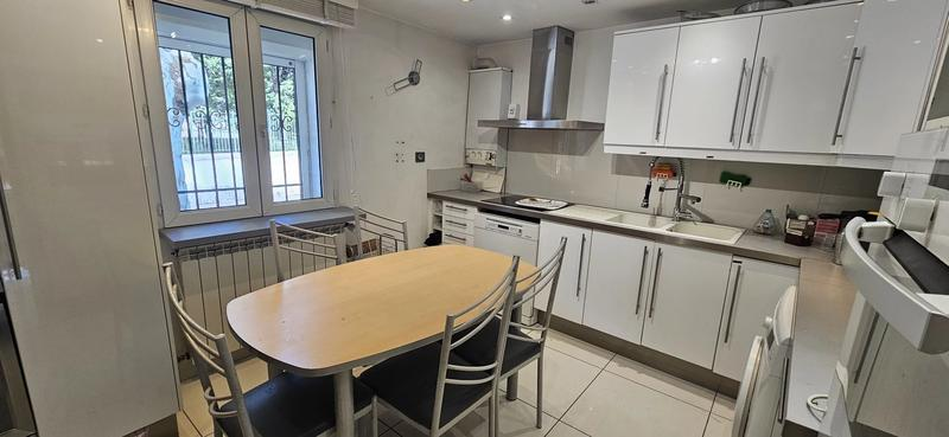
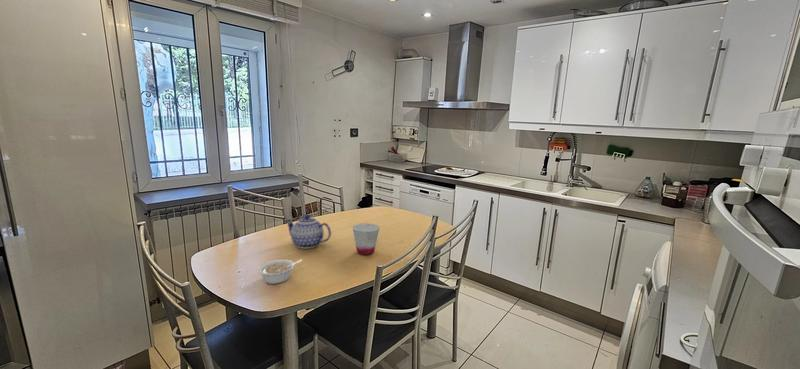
+ legume (278, 270)
+ cup (365, 239)
+ teapot (307, 230)
